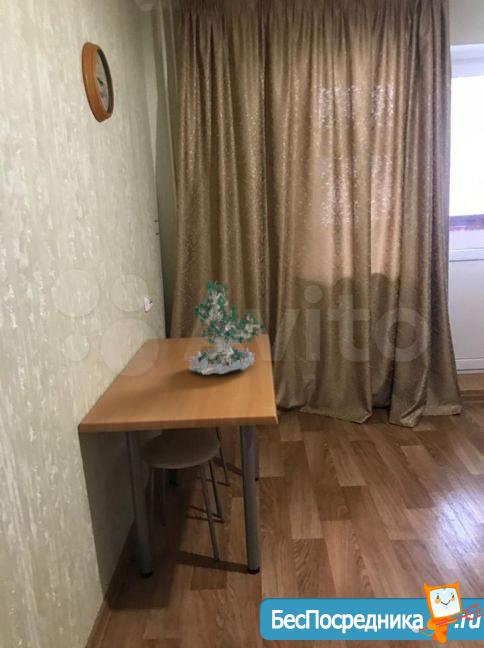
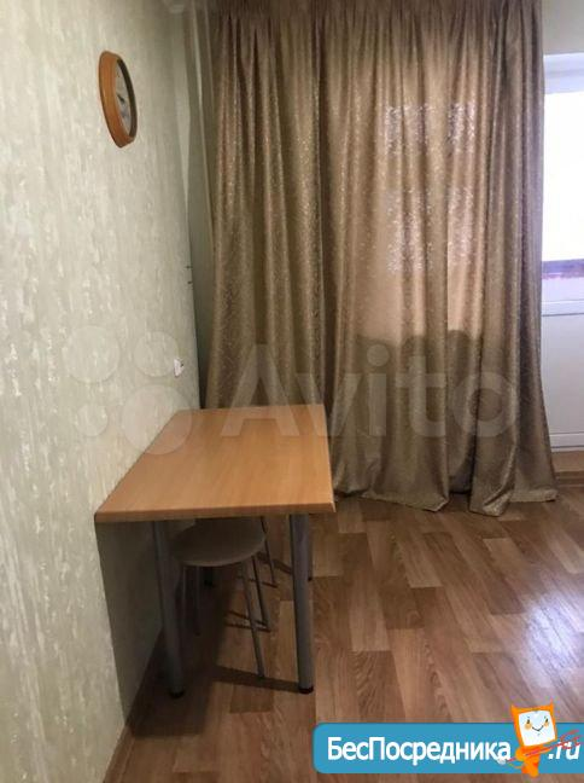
- plant (221, 324)
